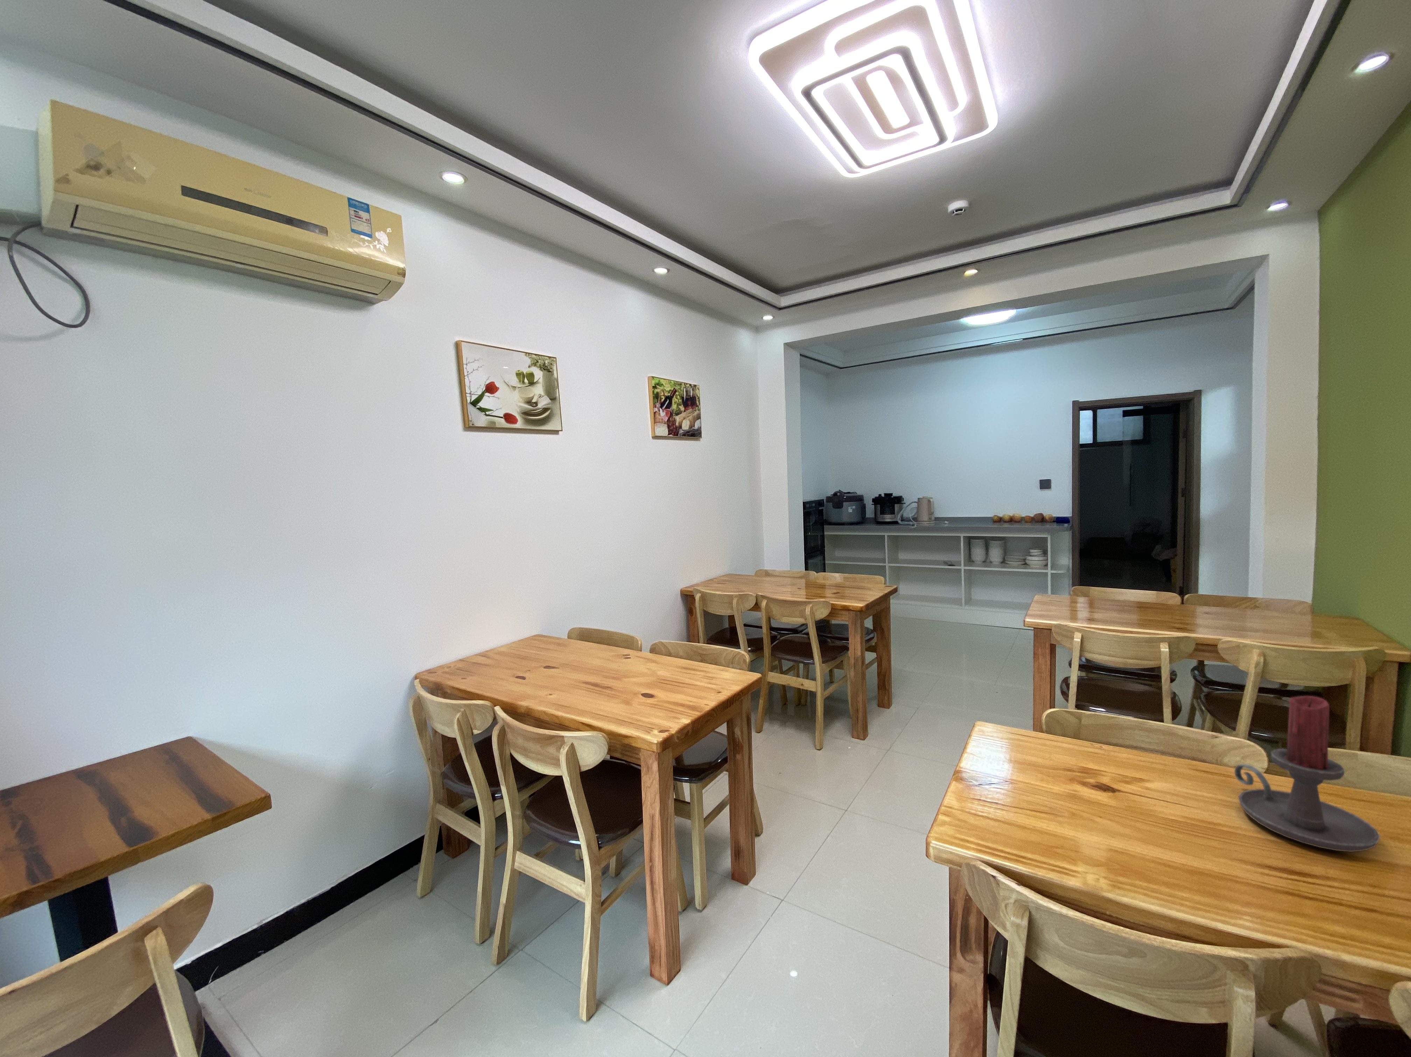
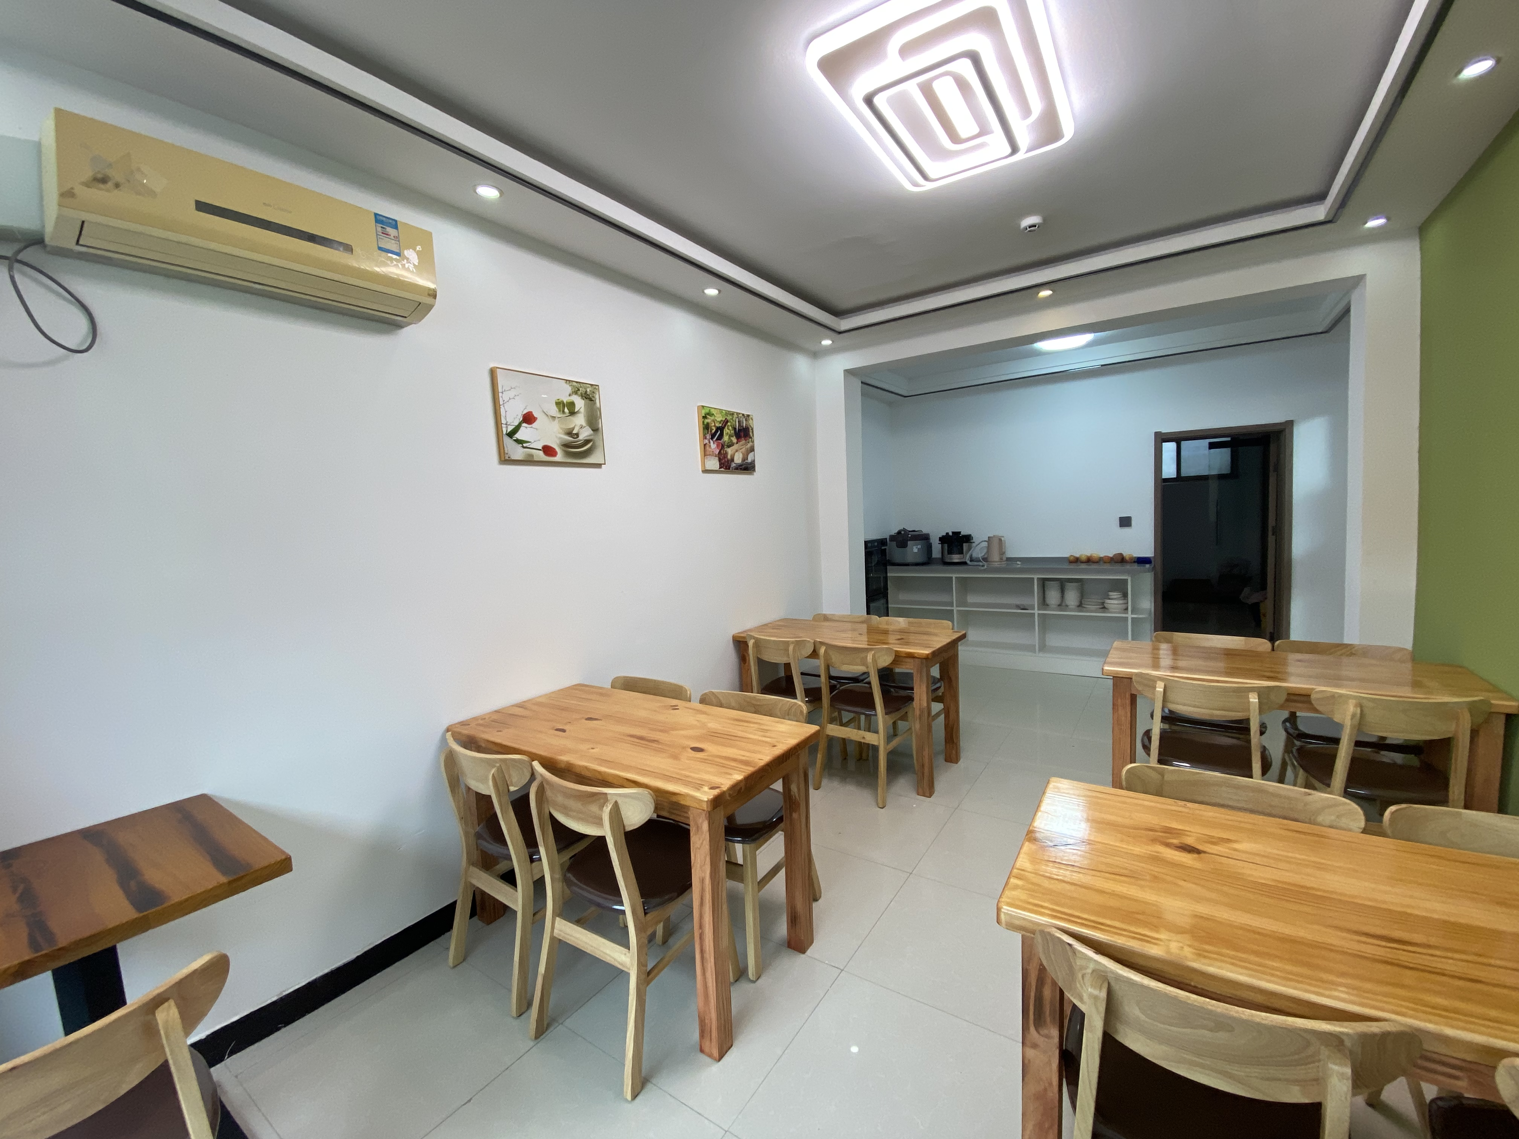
- candle holder (1292, 755)
